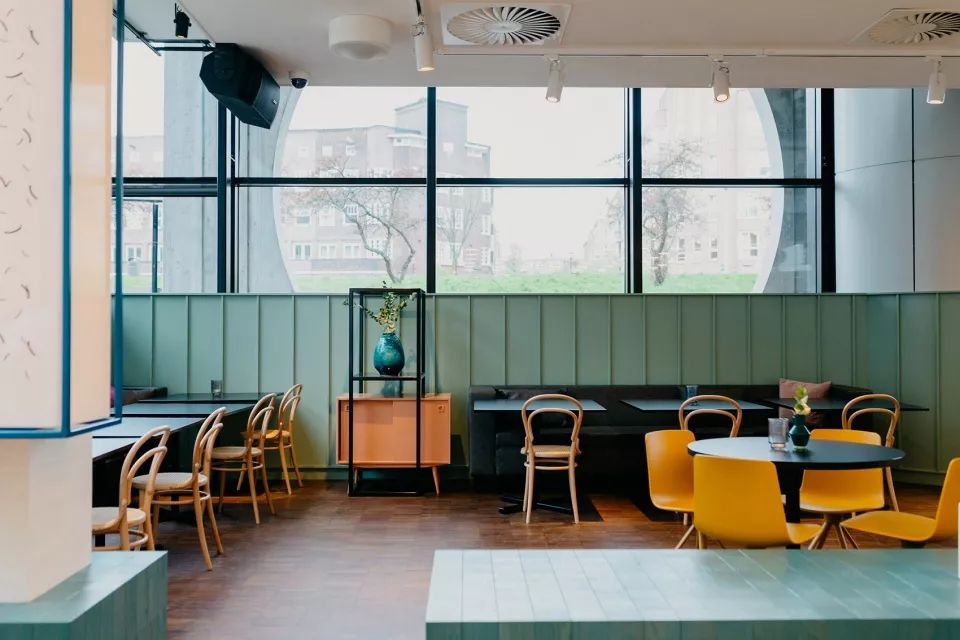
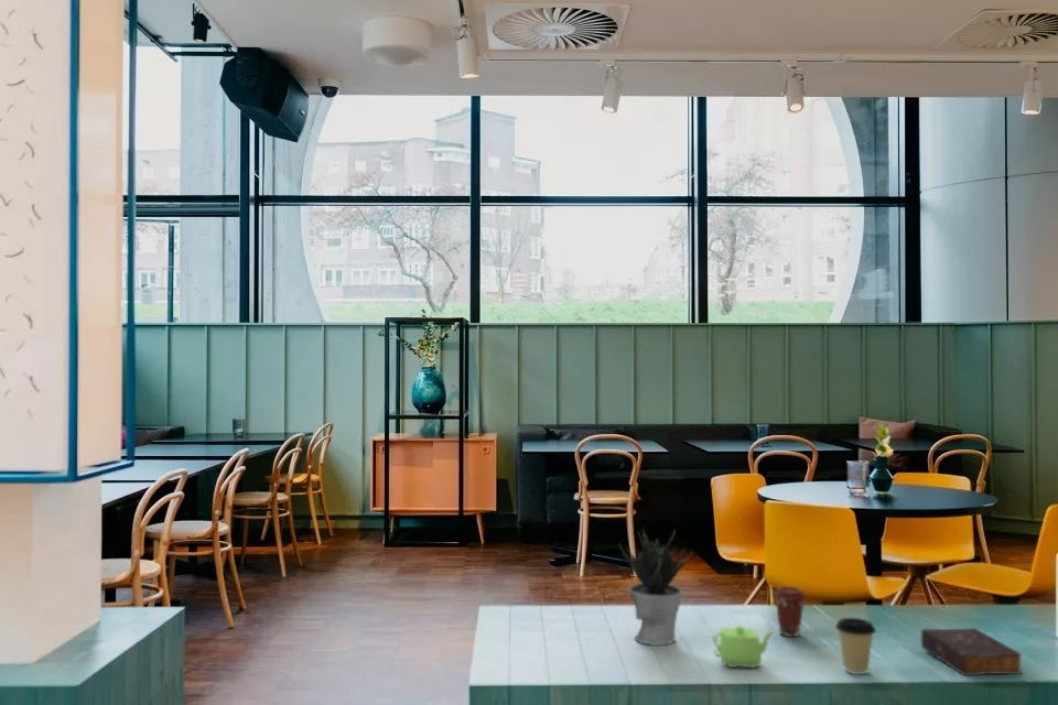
+ coffee cup (789, 611)
+ potted plant (651, 584)
+ coffee cup (855, 644)
+ teapot (744, 644)
+ book (969, 650)
